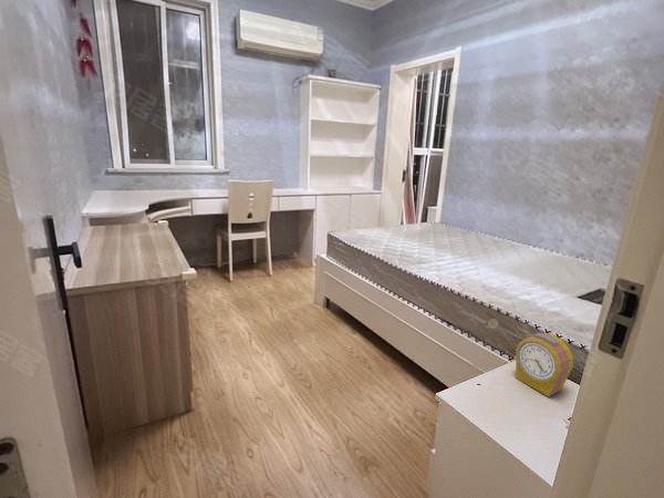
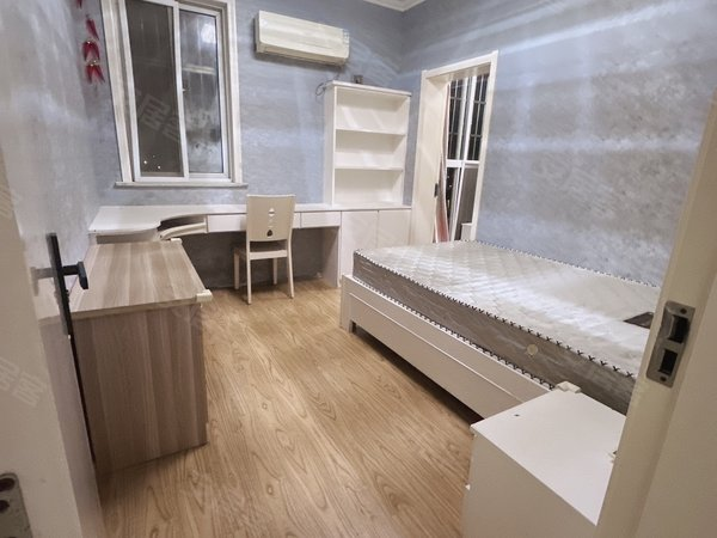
- alarm clock (542, 360)
